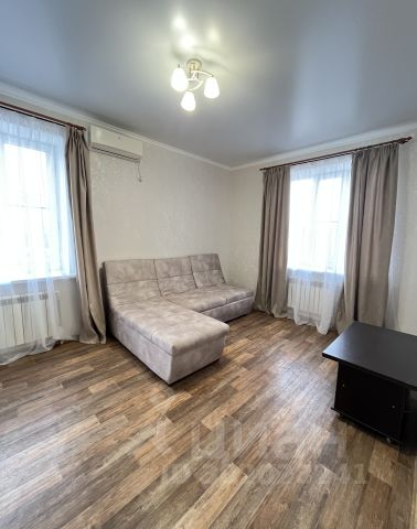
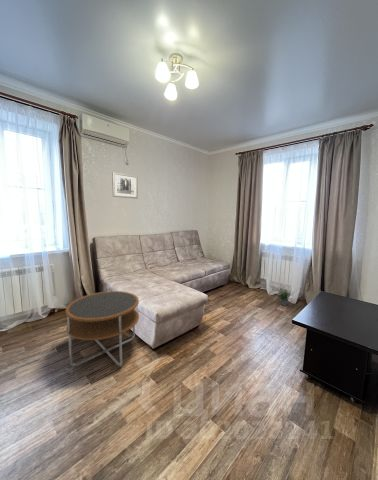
+ side table (105, 327)
+ potted plant (285, 293)
+ wall art (125, 186)
